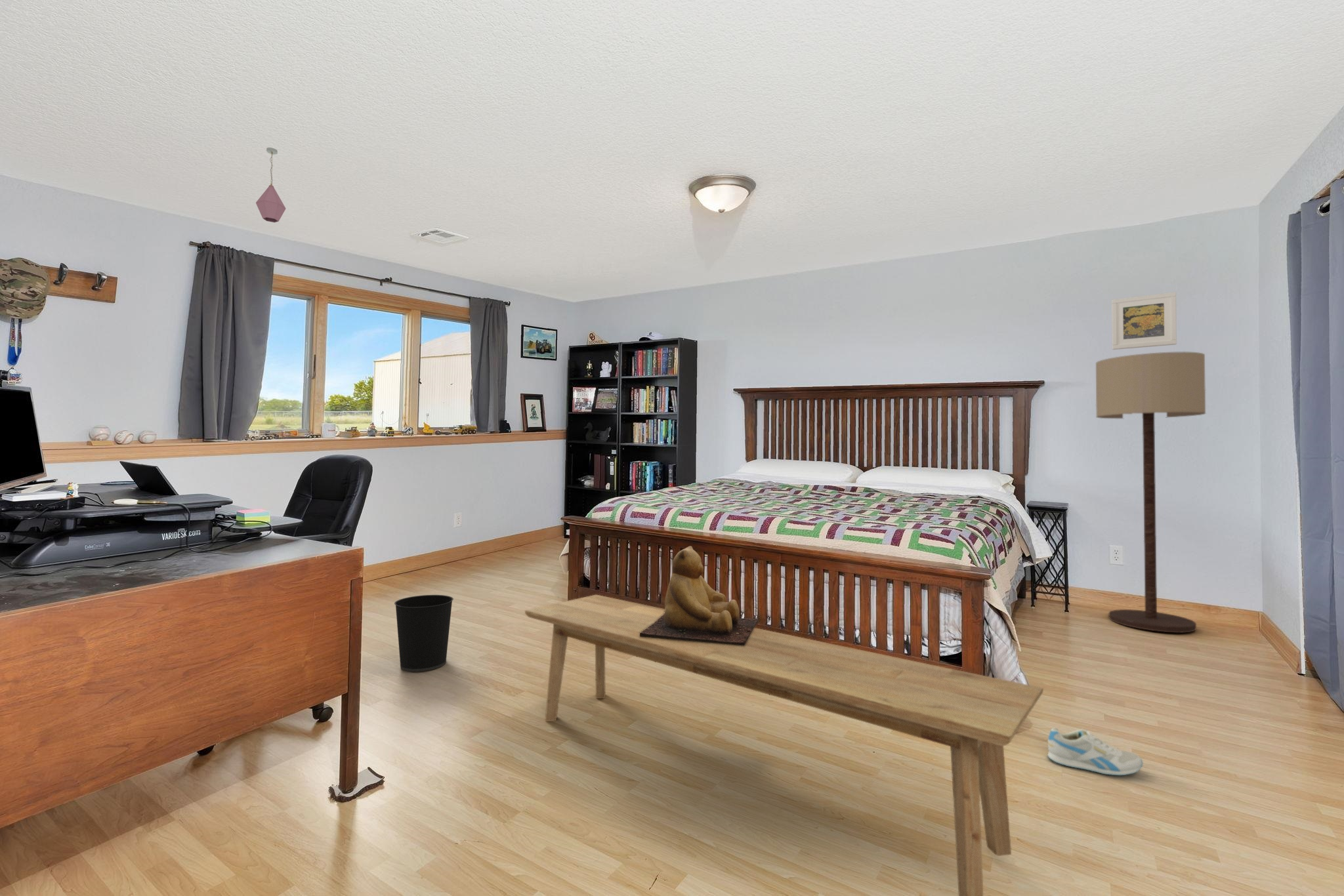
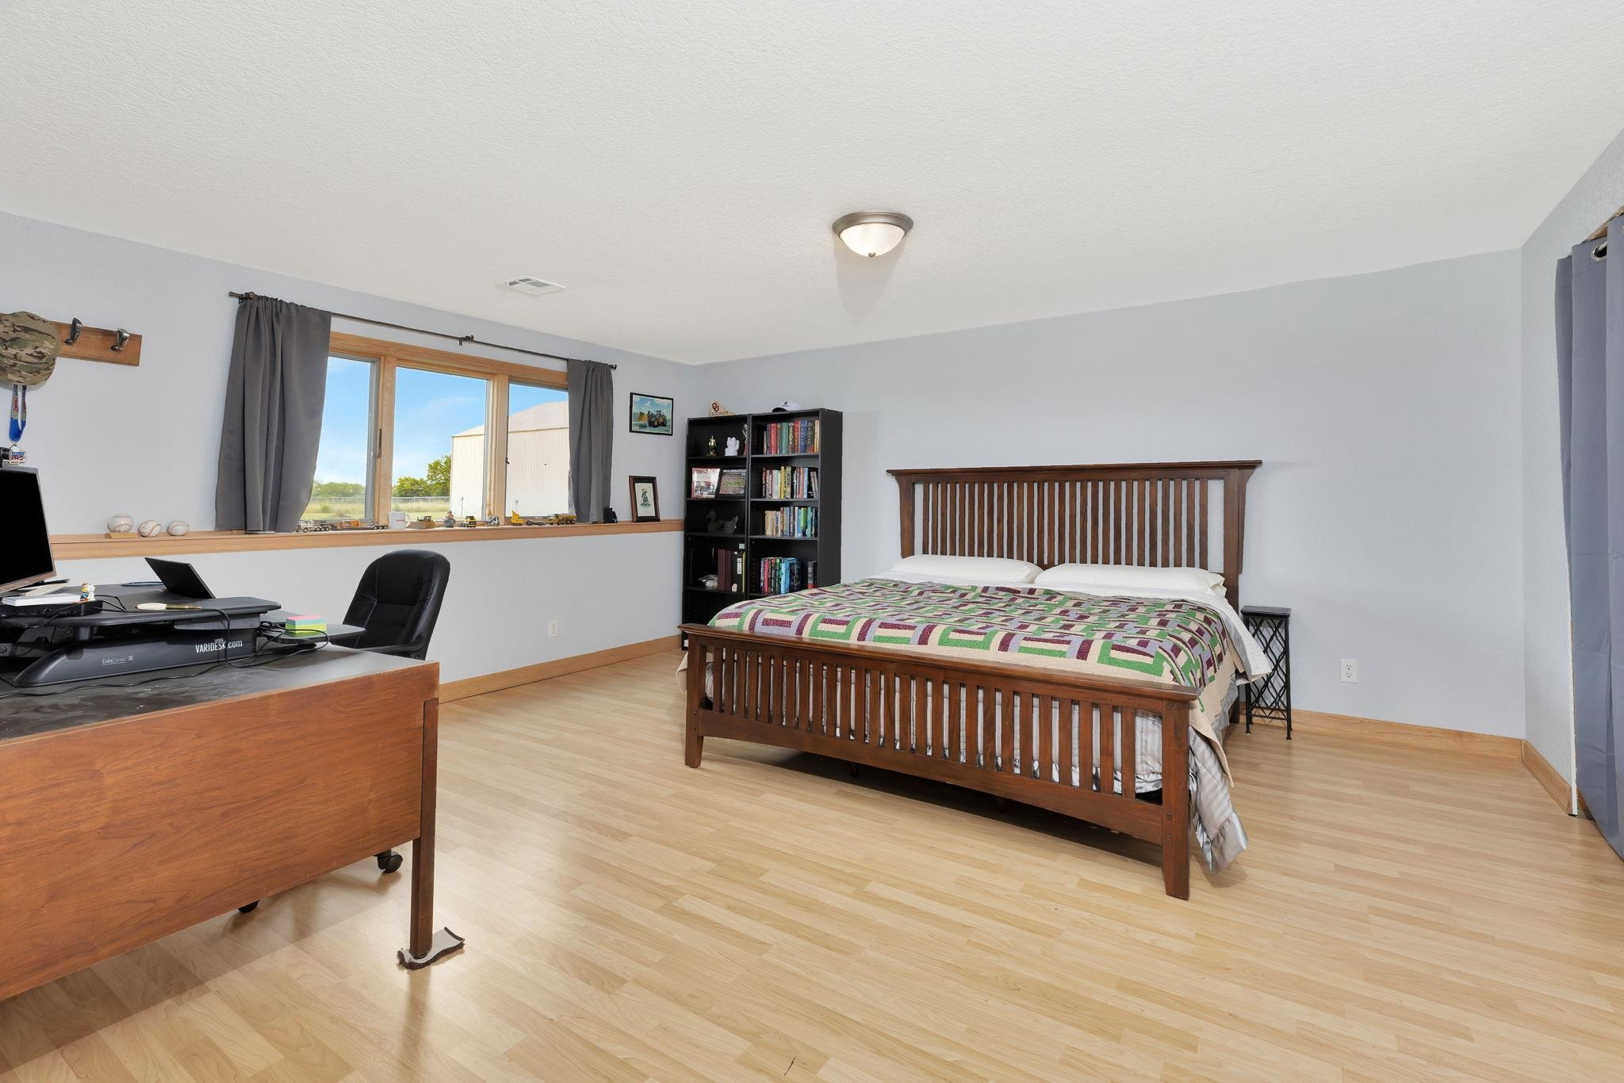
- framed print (1143, 321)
- bench (736, 685)
- wastebasket (424, 632)
- pendant light (271, 184)
- teddy bear (702, 587)
- floor lamp (1149, 491)
- sneaker (1093, 749)
